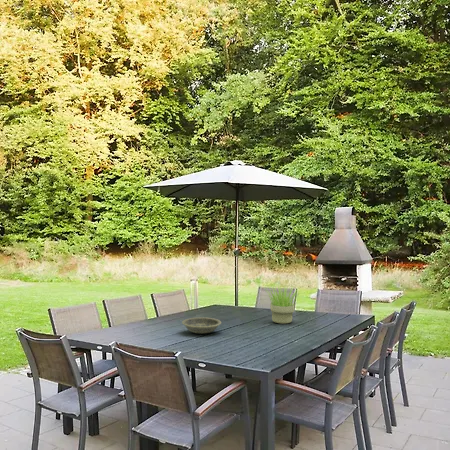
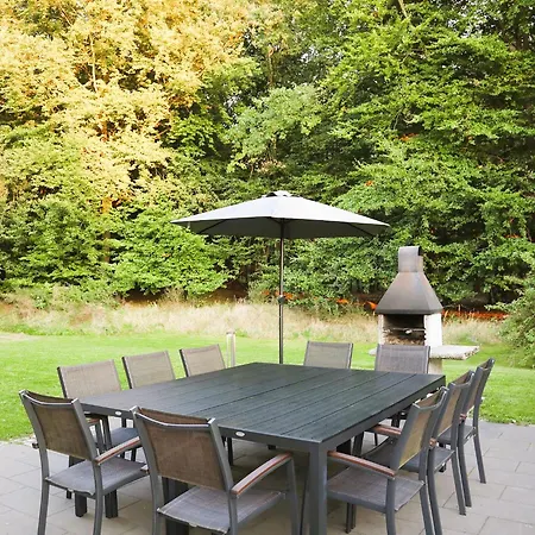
- bowl (201, 327)
- potted plant (282, 304)
